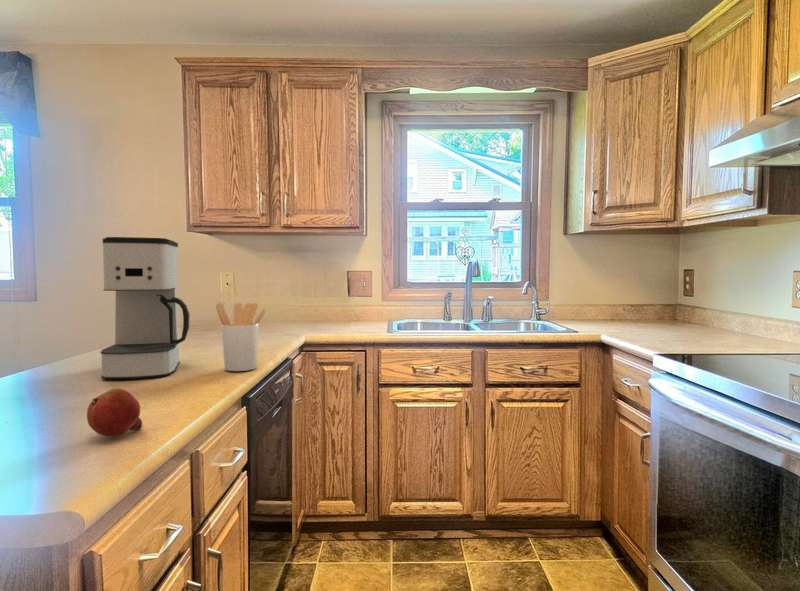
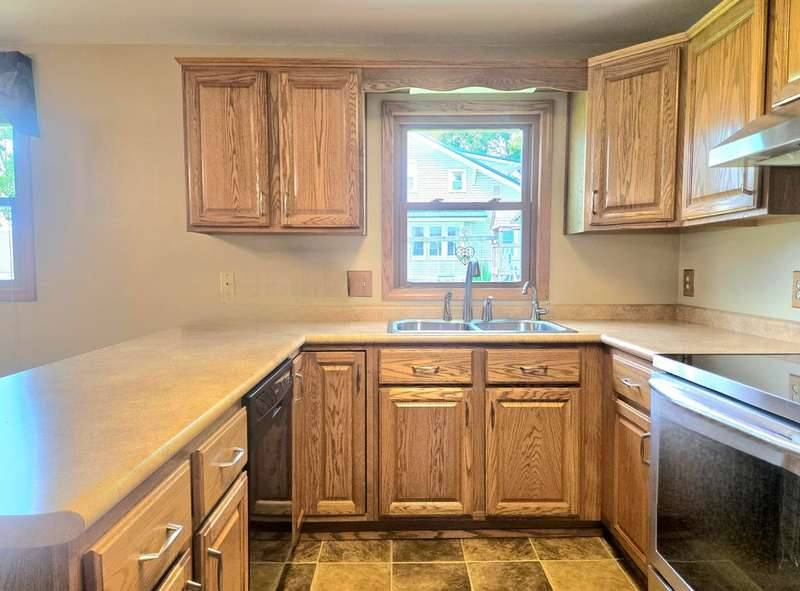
- fruit (115, 411)
- utensil holder (242, 334)
- coffee maker (148, 305)
